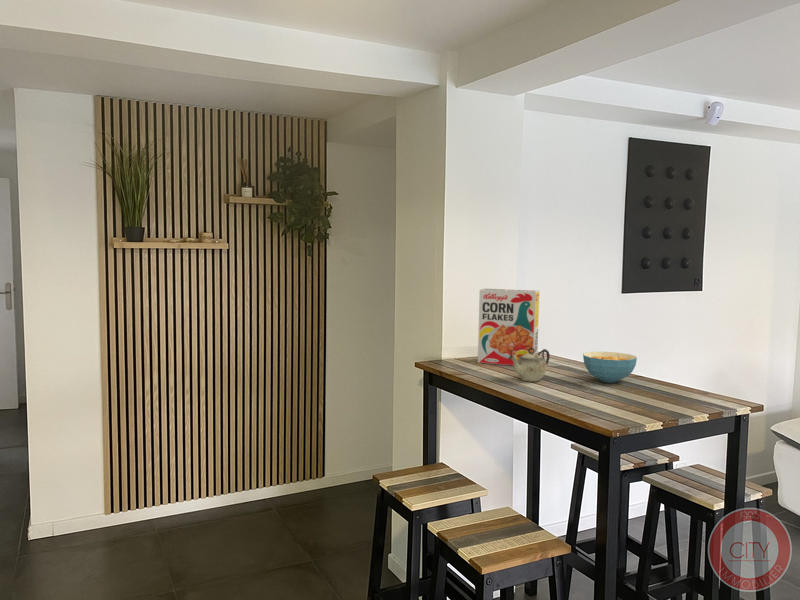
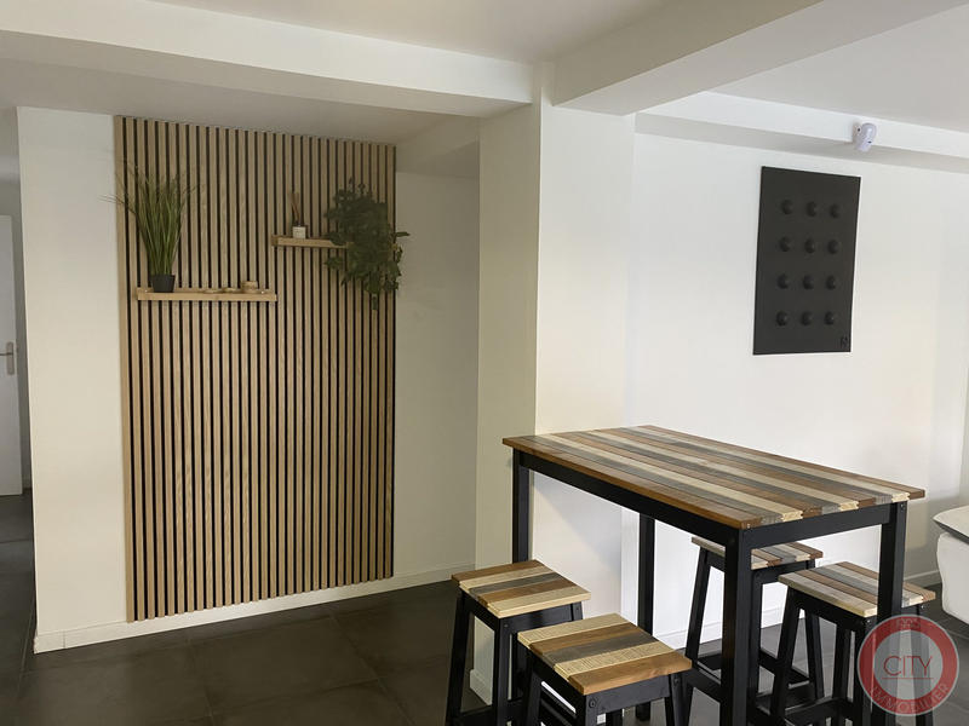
- cereal bowl (609, 368)
- teapot (529, 363)
- cereal box (508, 326)
